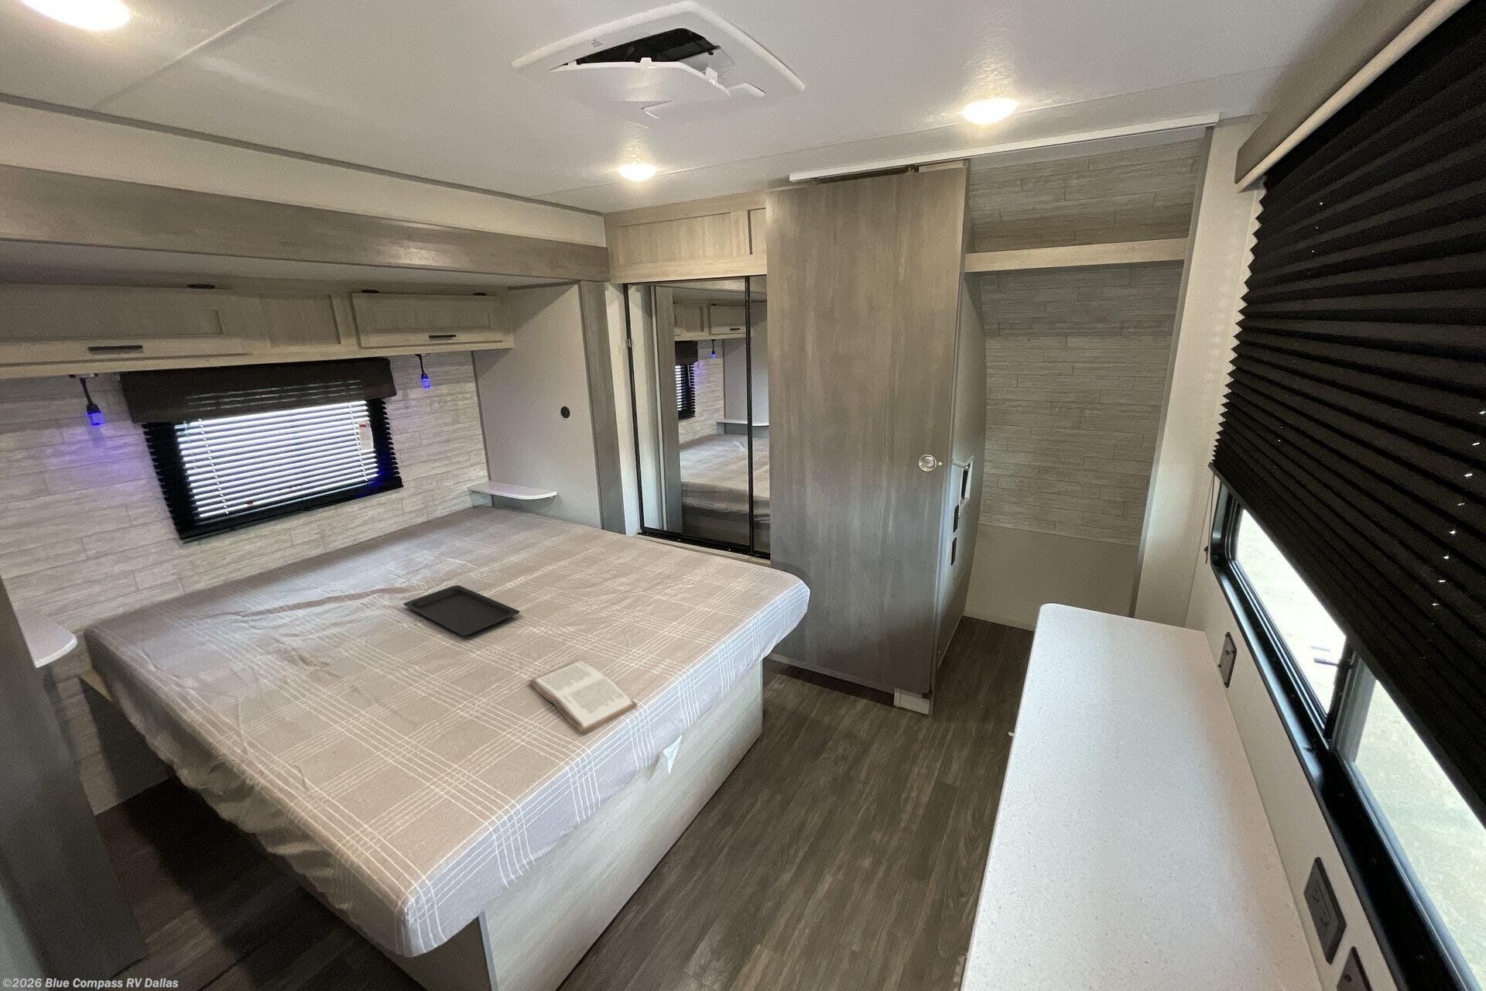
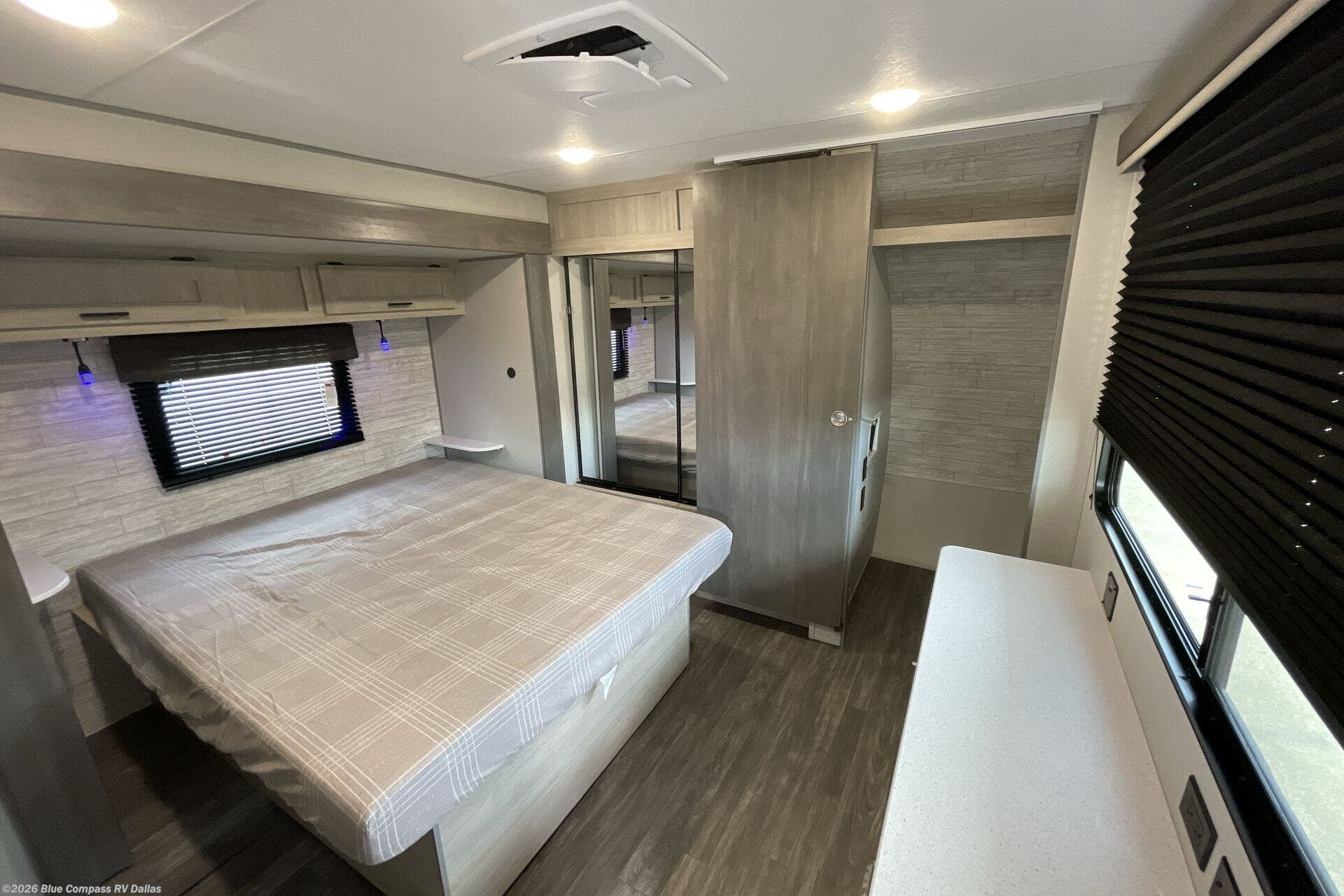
- book (580, 690)
- serving tray (460, 611)
